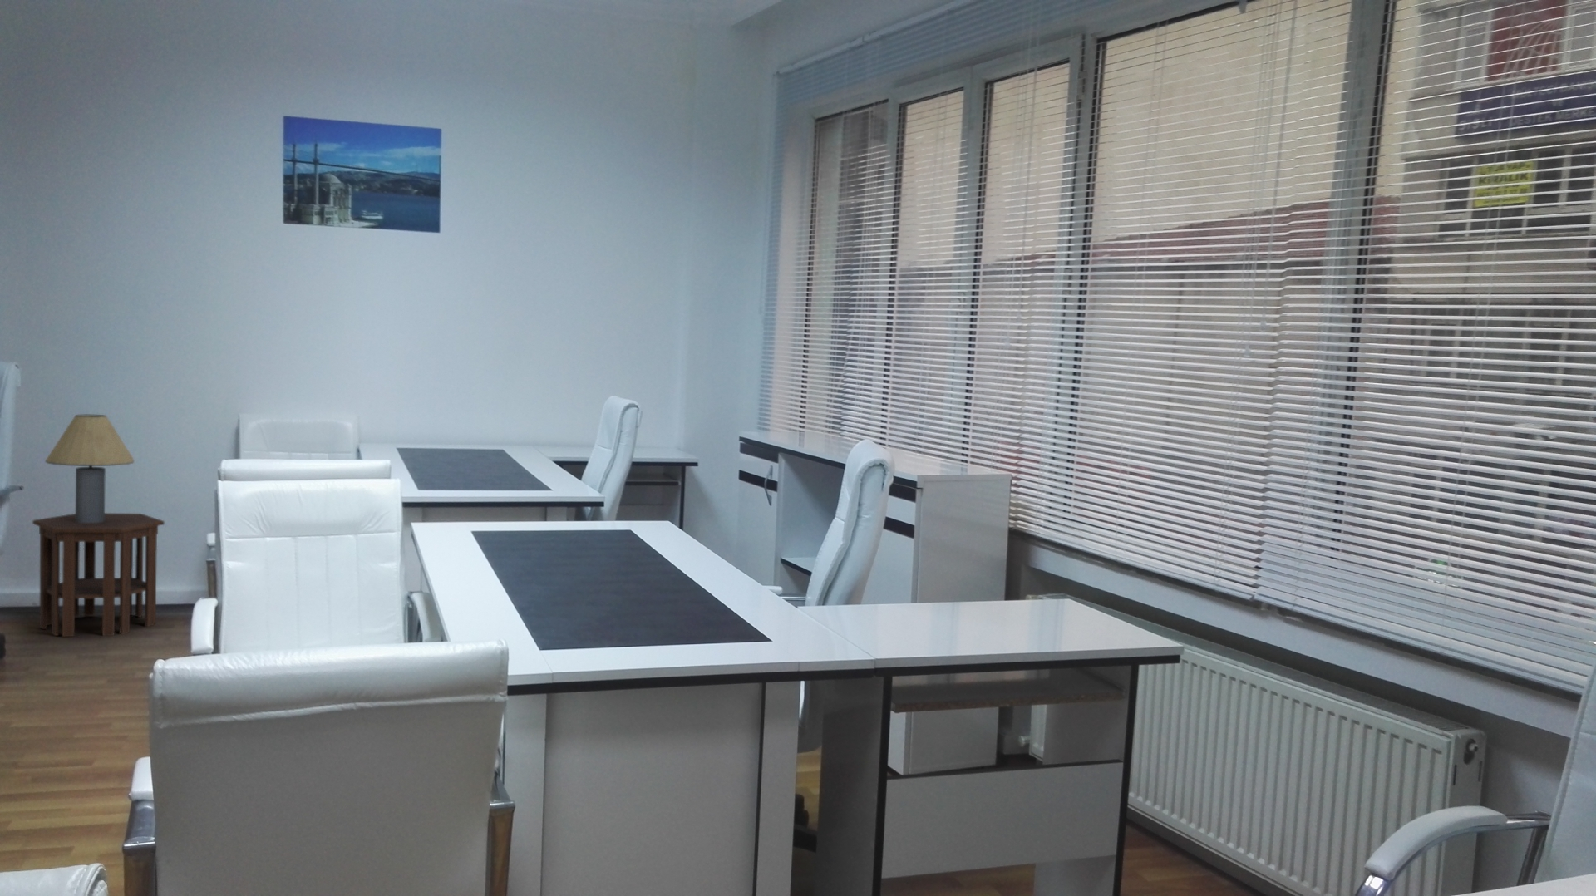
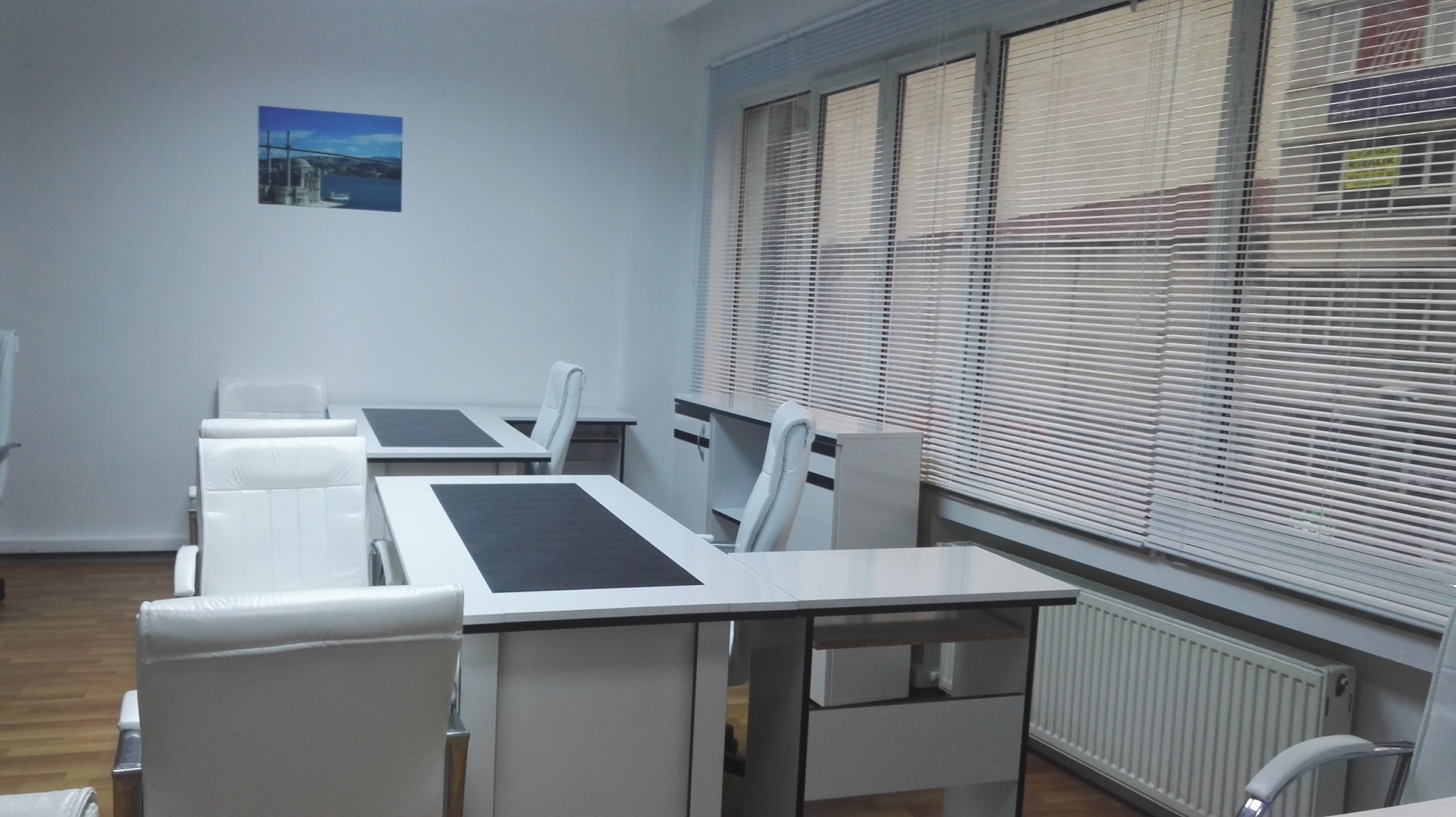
- table lamp (90, 468)
- side table (94, 572)
